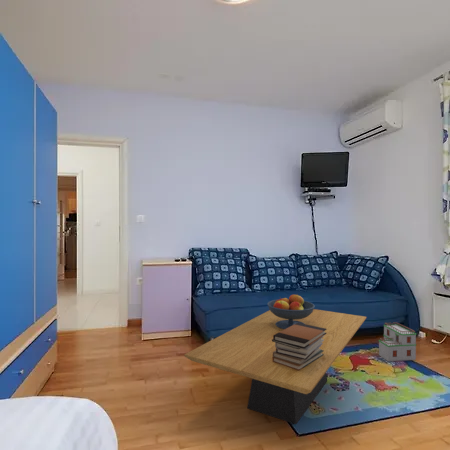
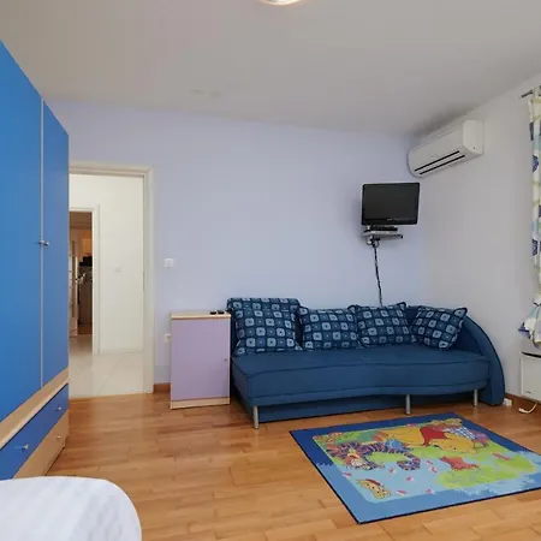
- fruit bowl (290, 310)
- toy house (392, 340)
- book stack (300, 344)
- coffee table (289, 367)
